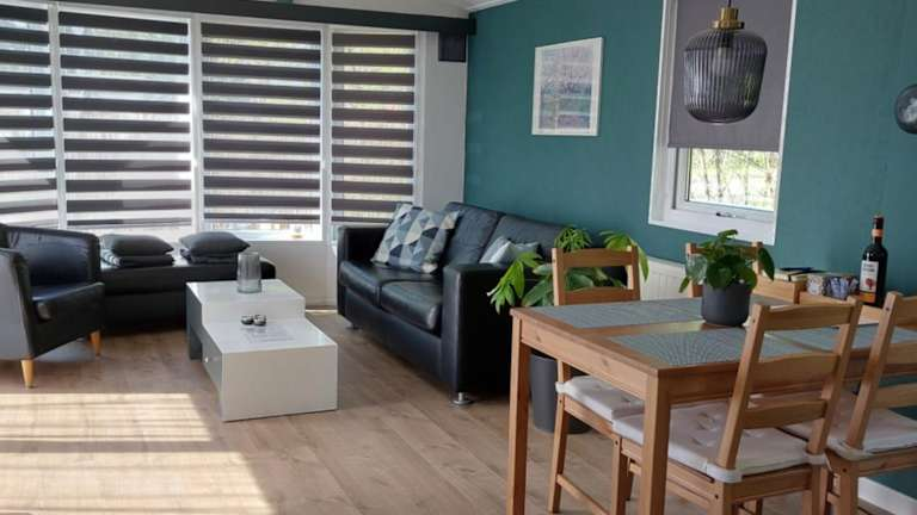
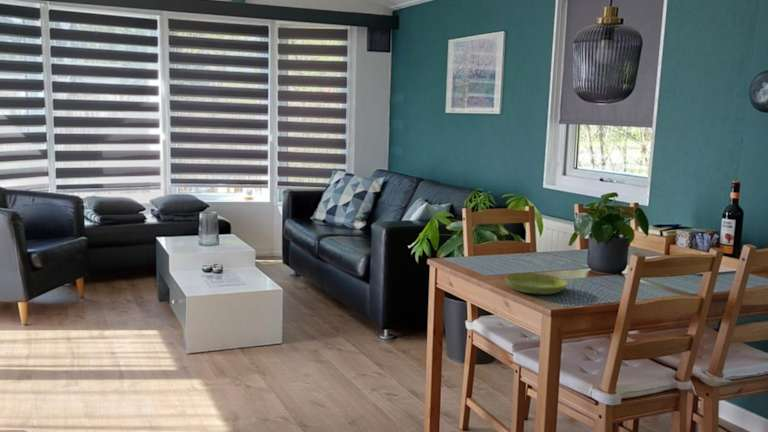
+ saucer (535, 284)
